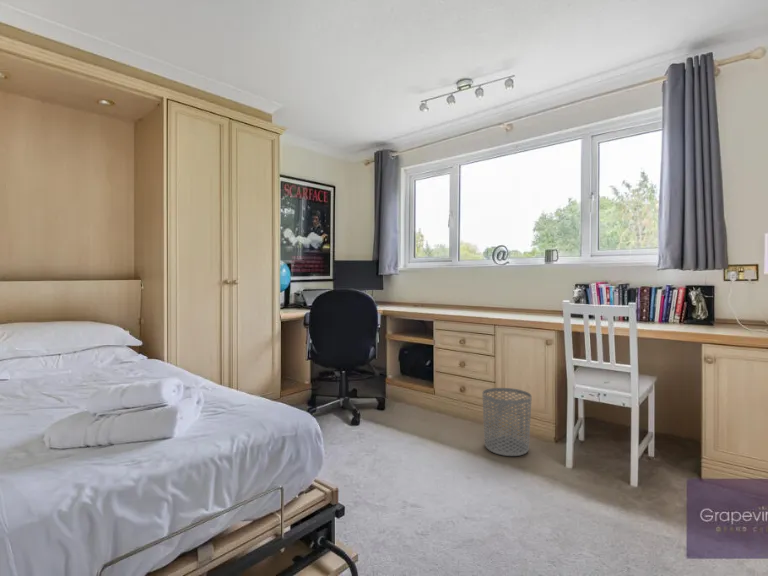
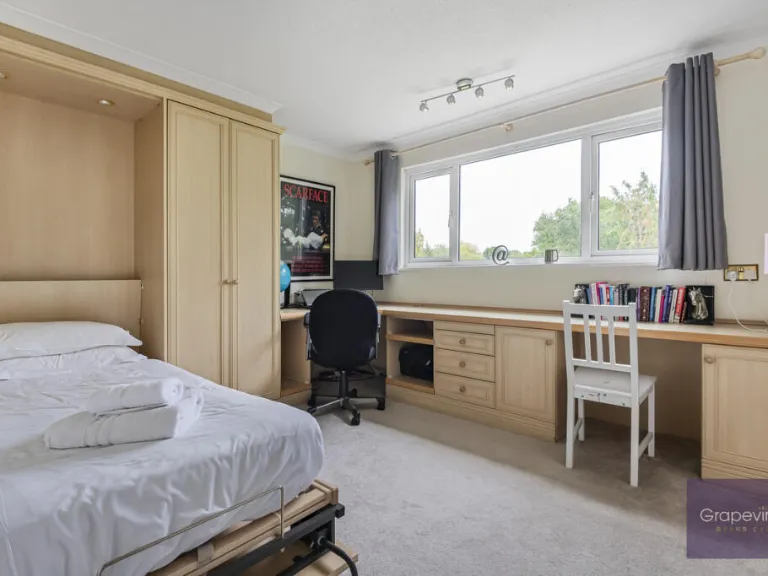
- waste bin (505, 421)
